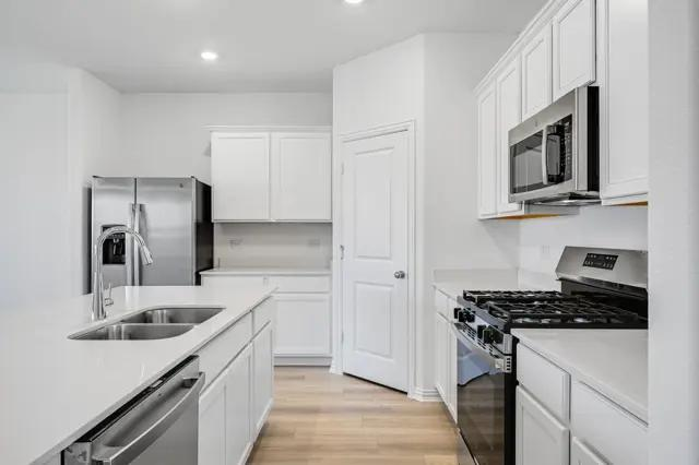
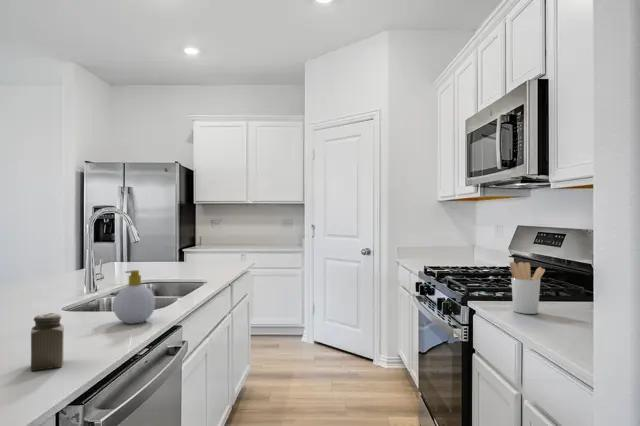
+ soap bottle (134, 295)
+ salt shaker (47, 339)
+ utensil holder (523, 285)
